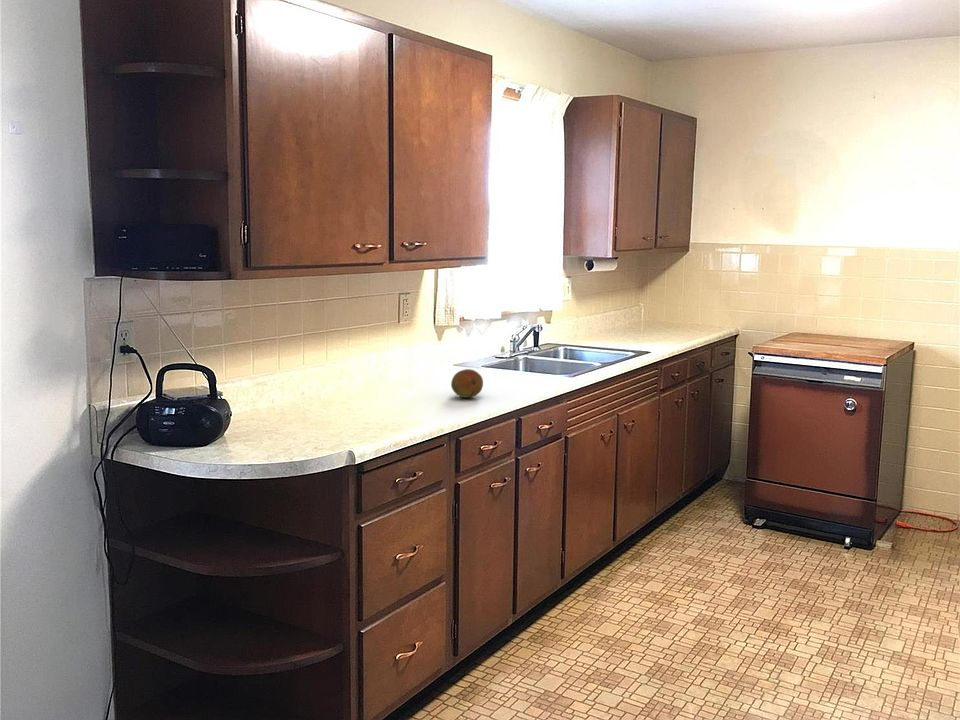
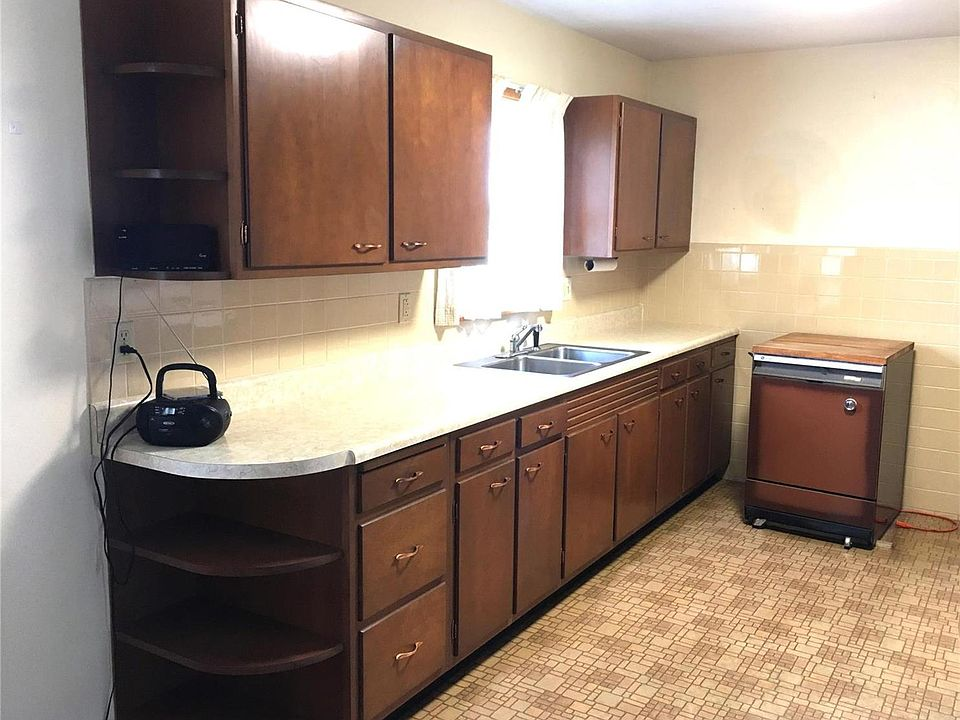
- fruit (465, 383)
